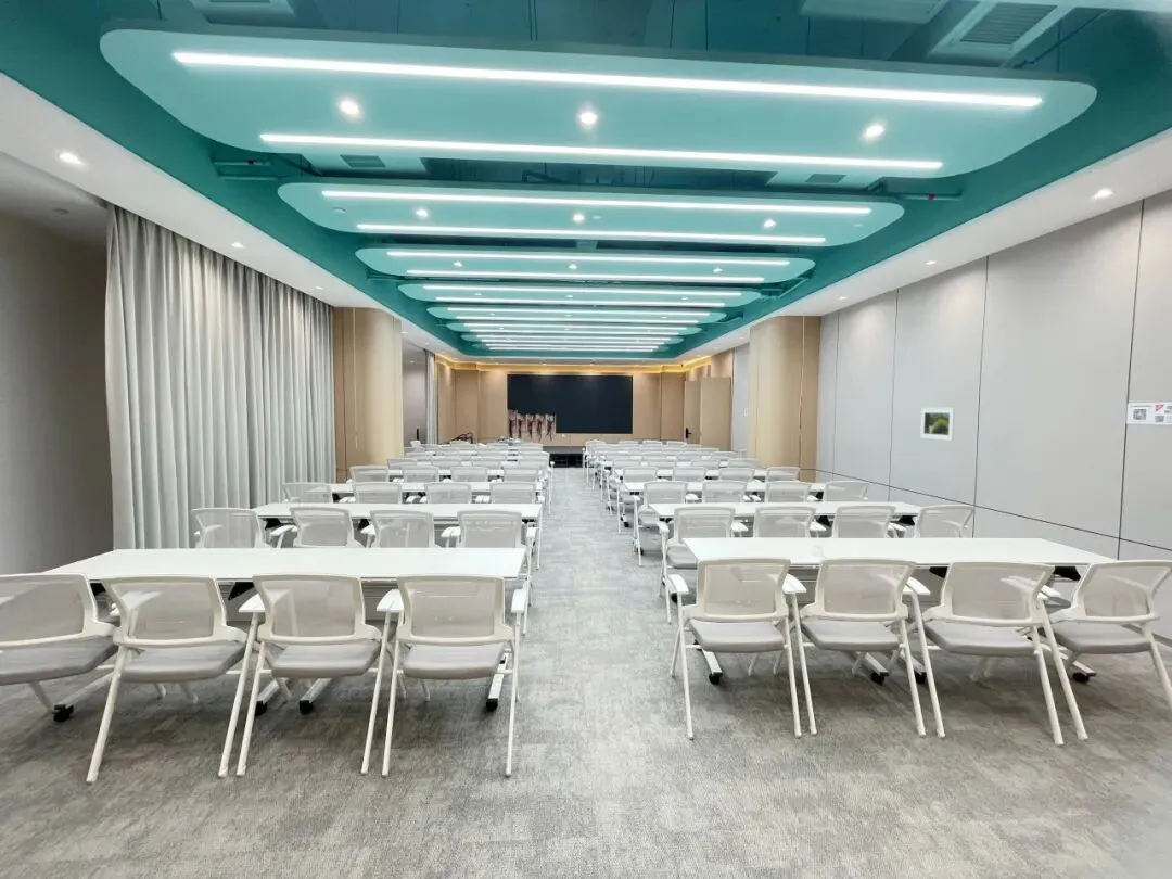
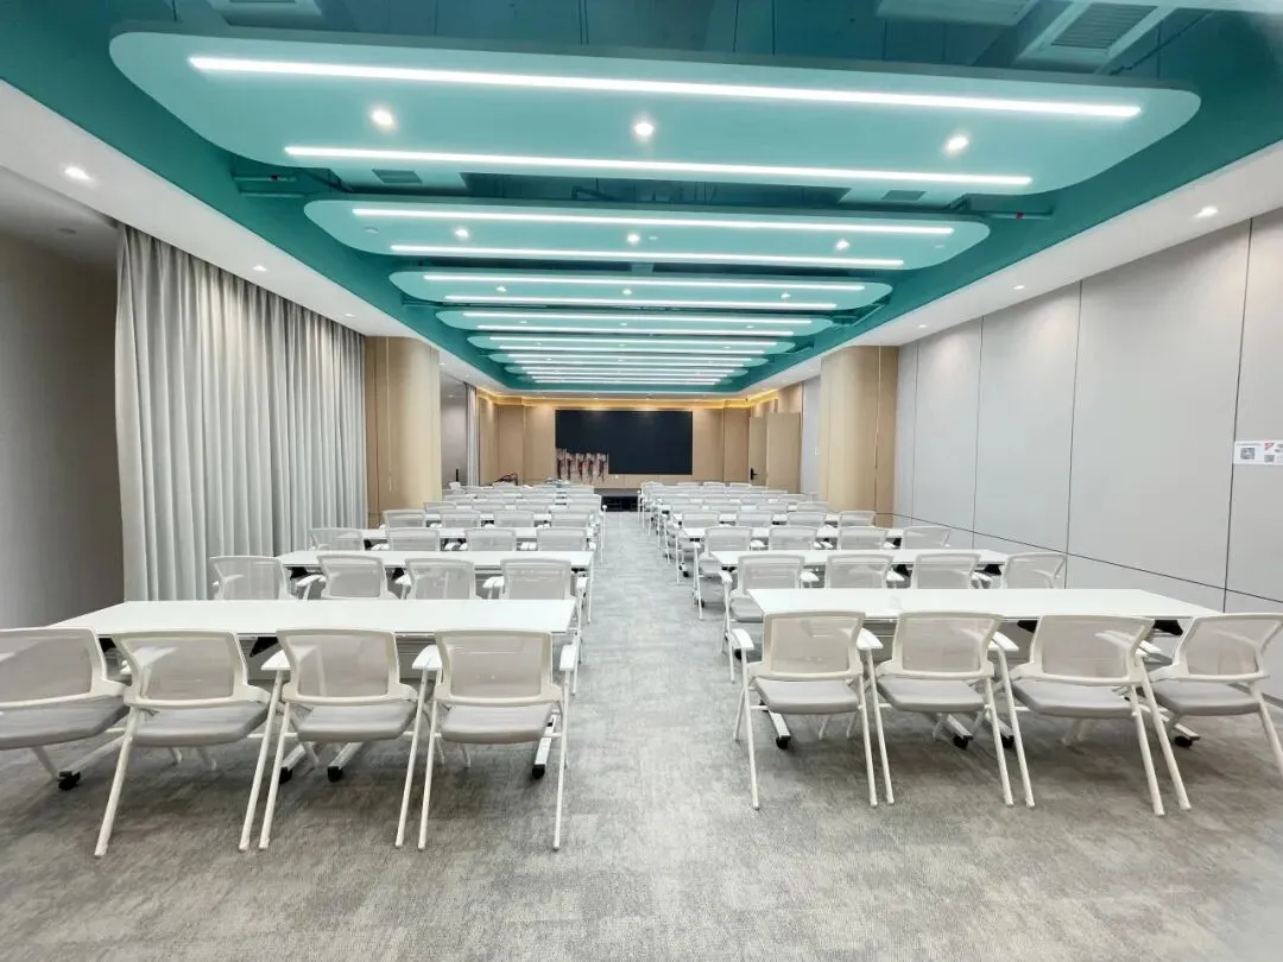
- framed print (937, 423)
